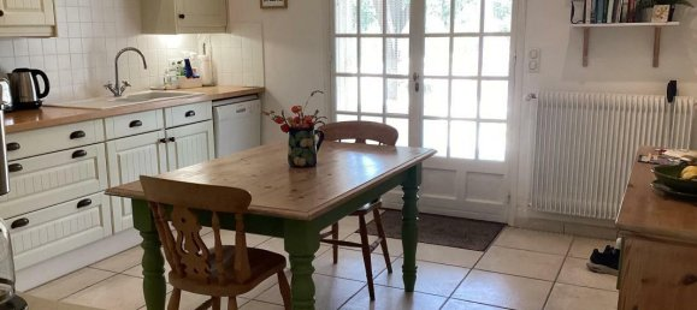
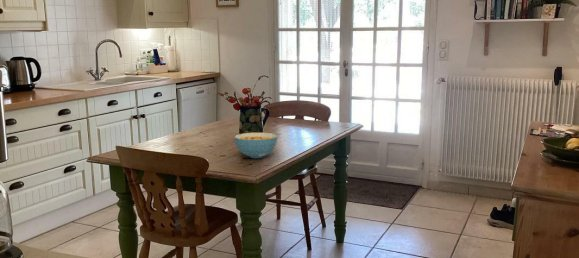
+ cereal bowl (256, 146)
